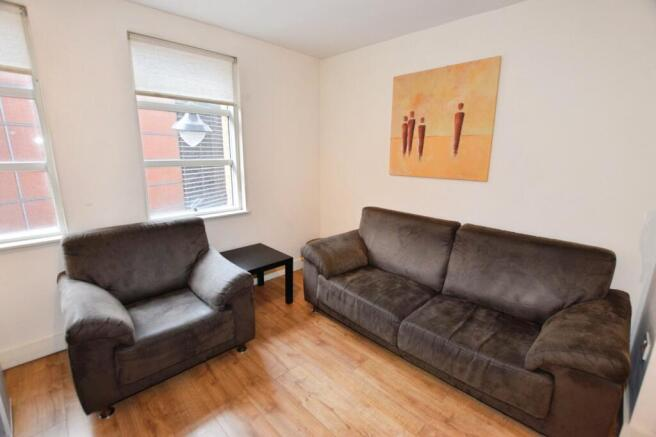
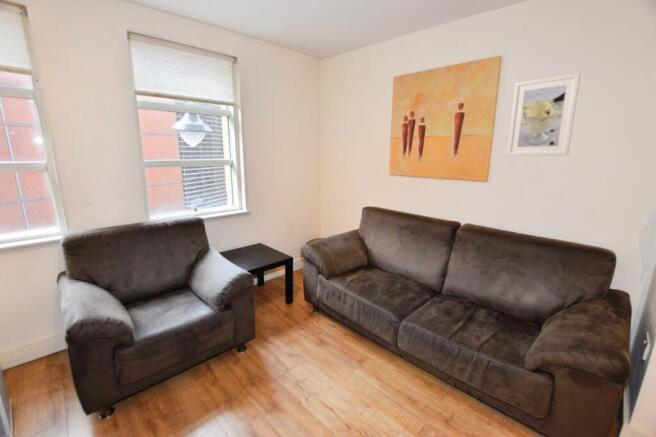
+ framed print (540, 117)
